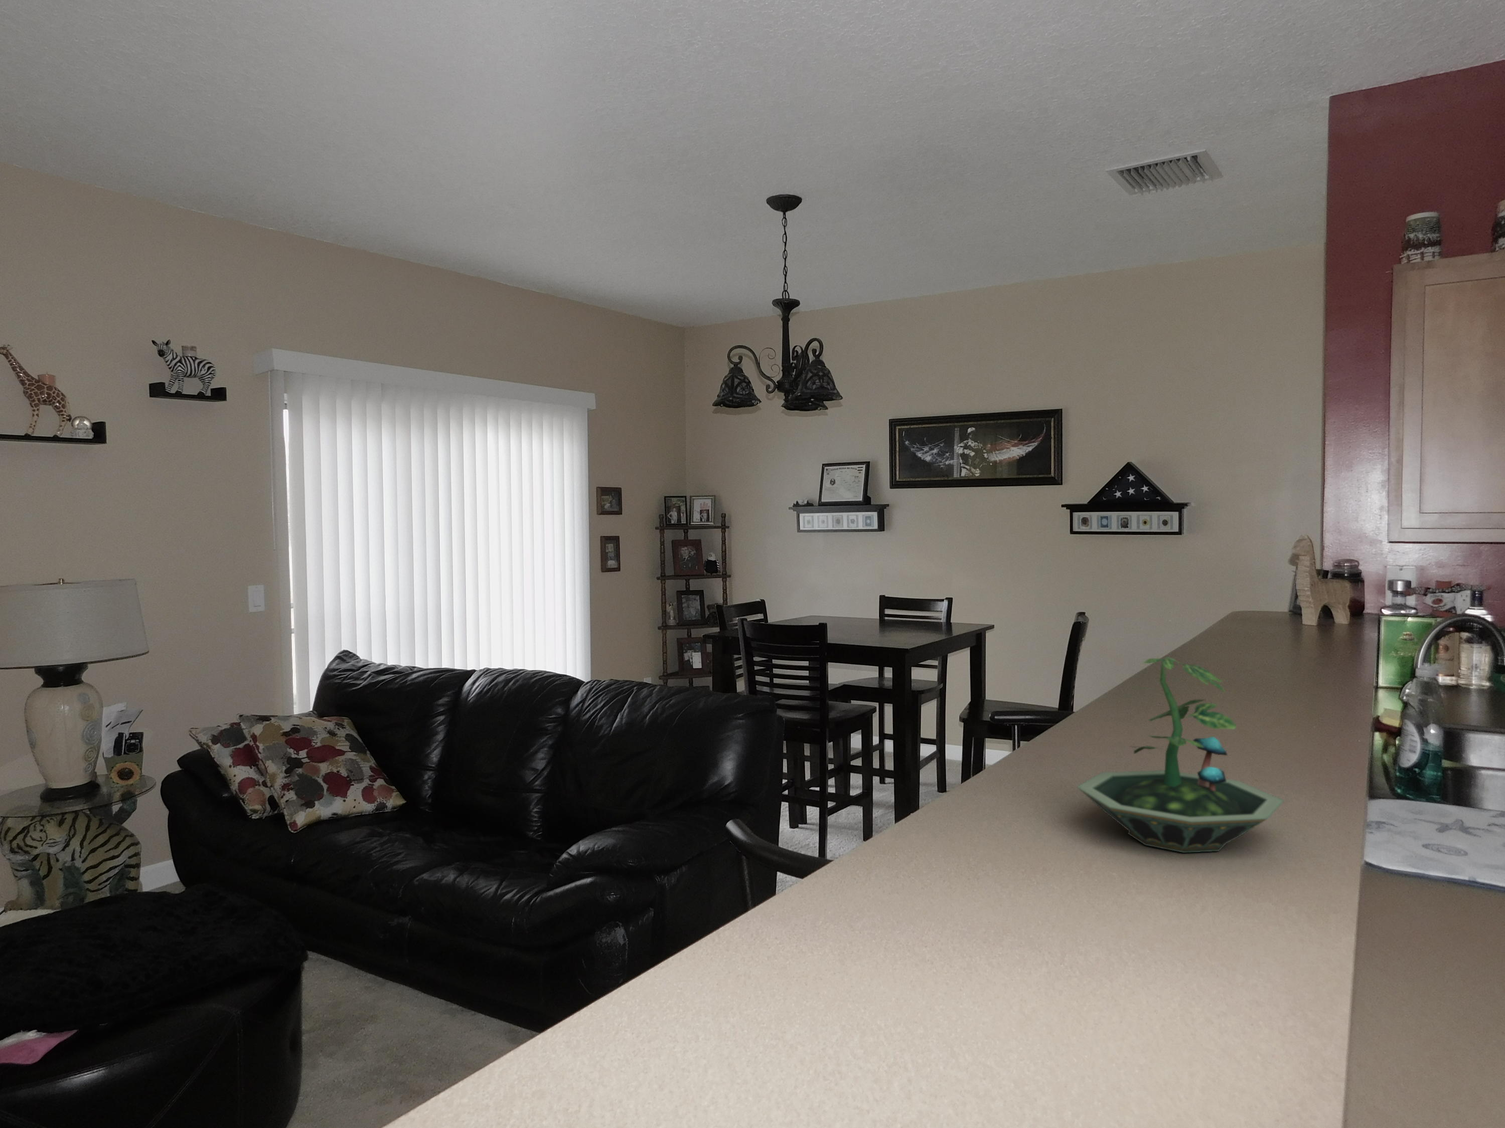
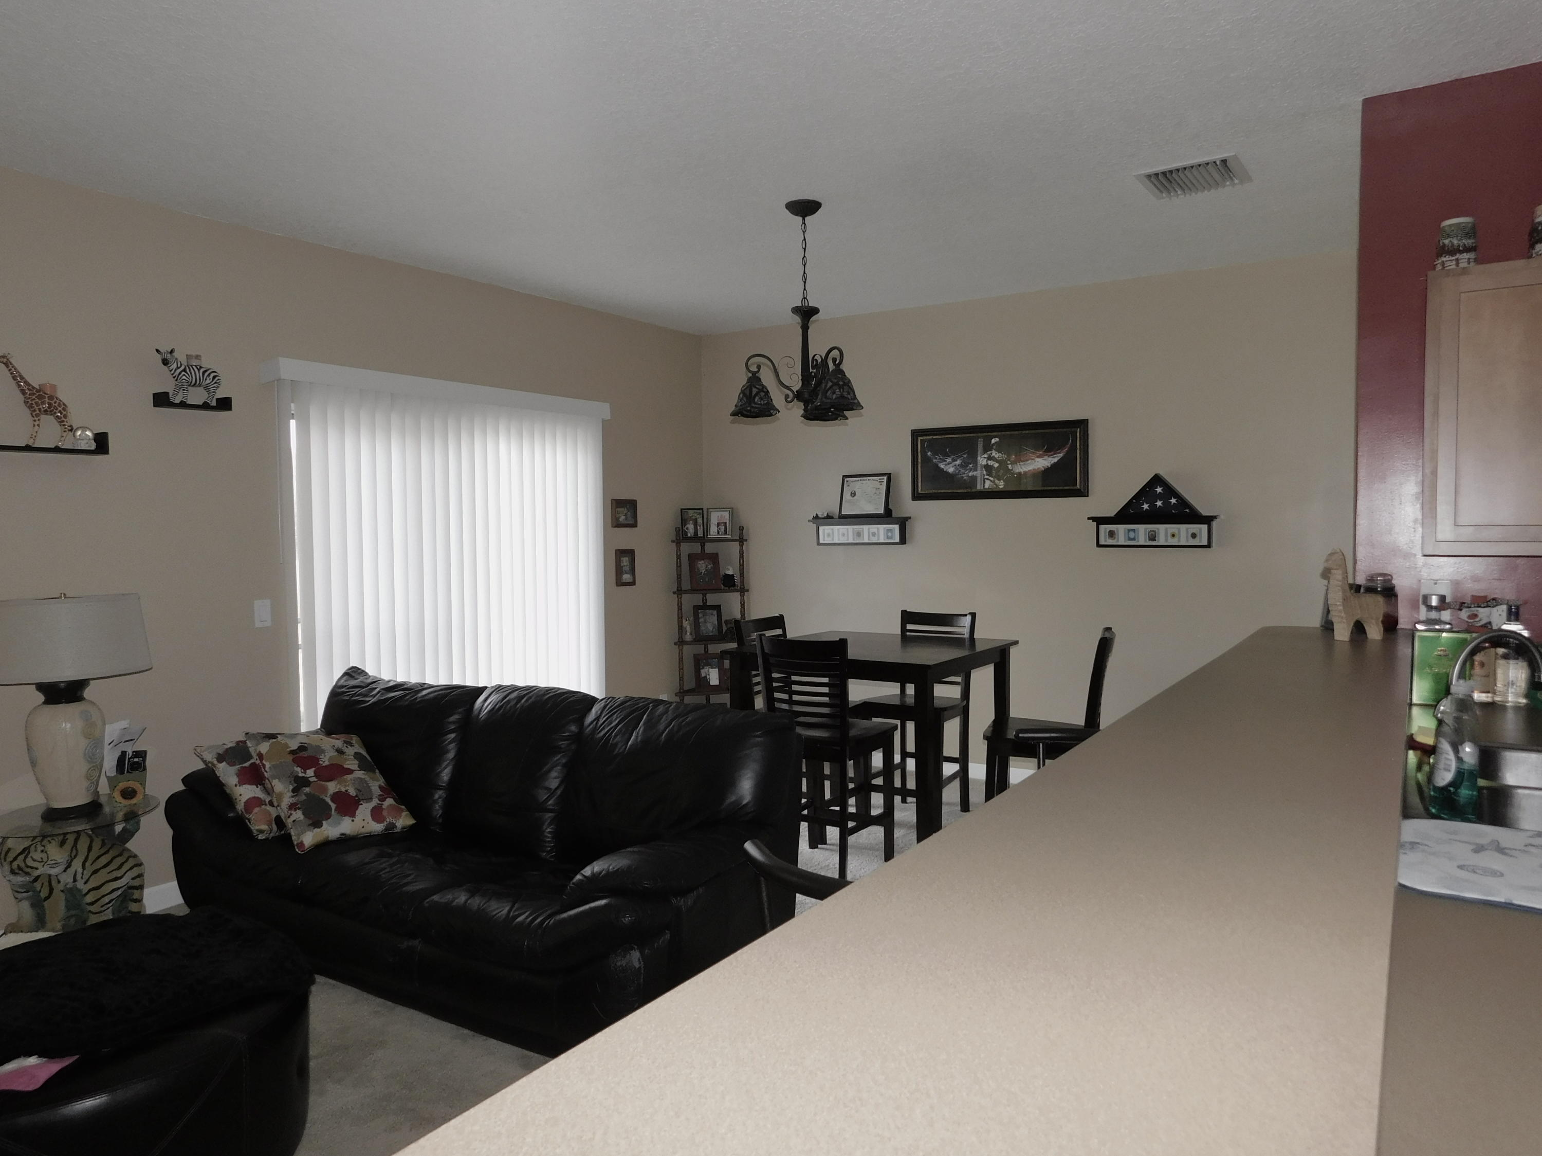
- terrarium (1172, 694)
